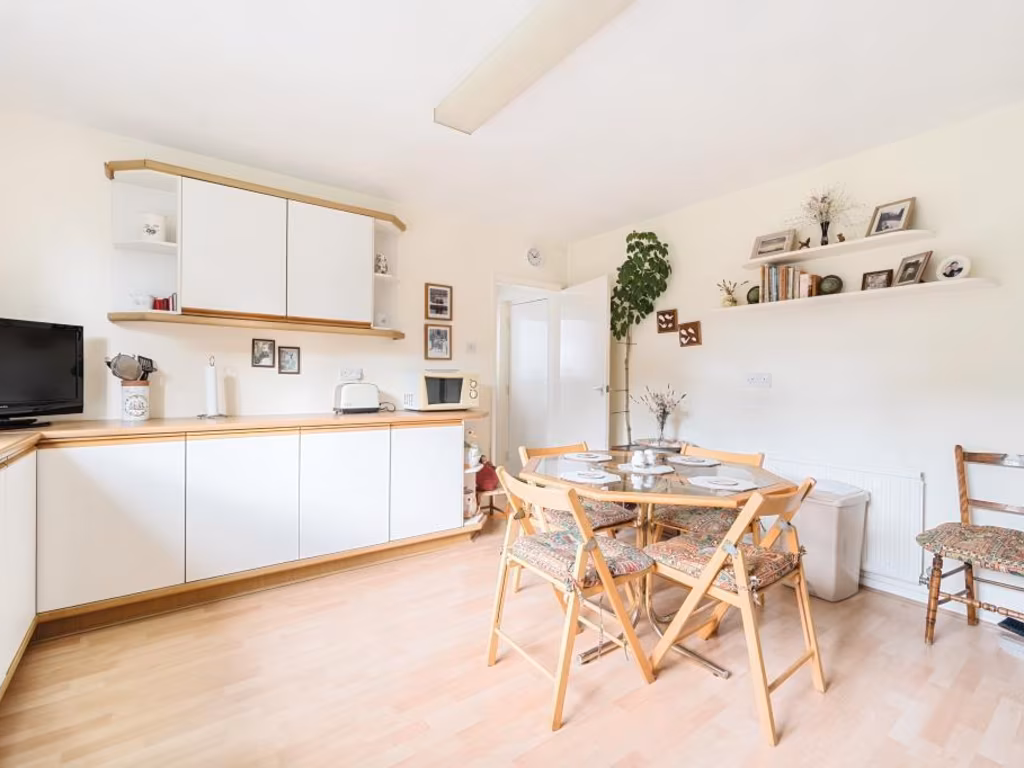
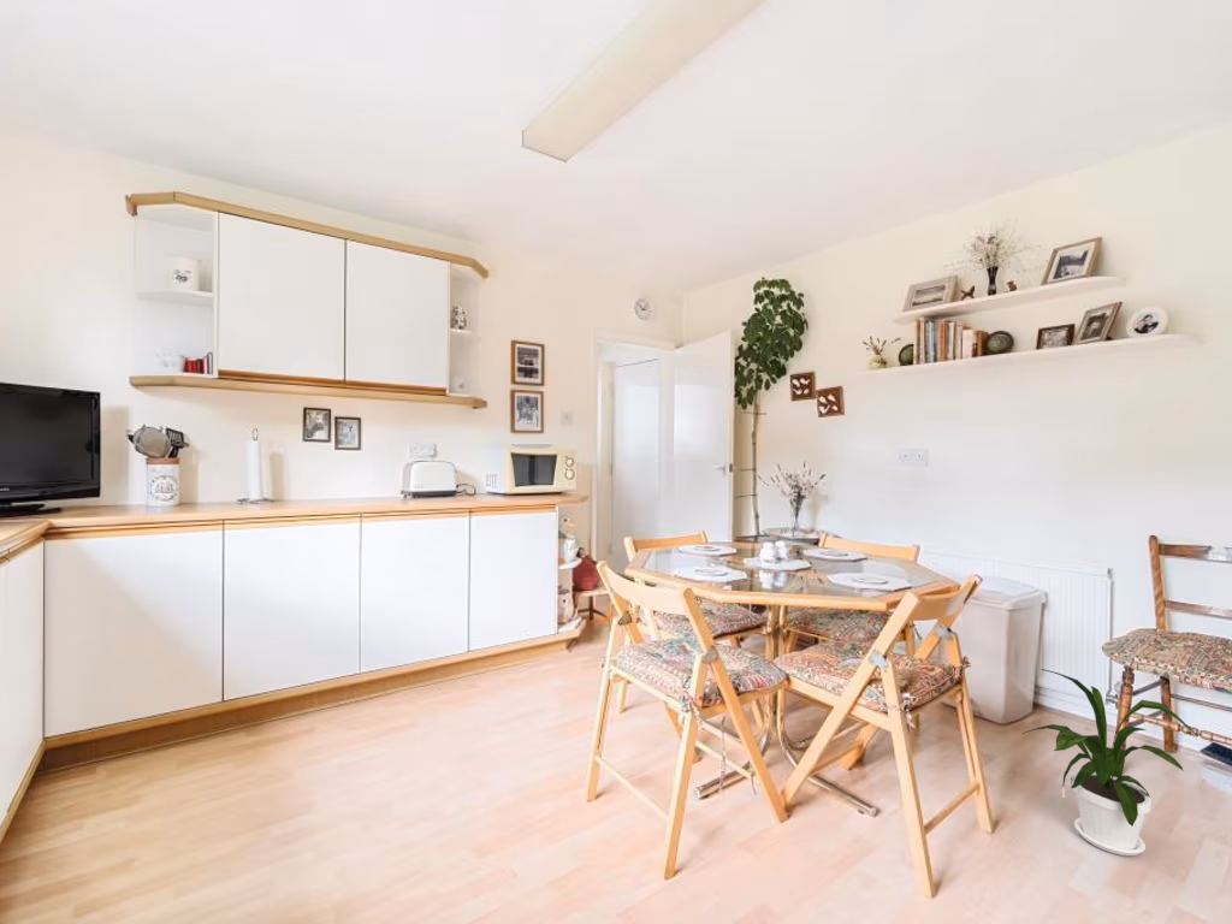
+ house plant (1104, 759)
